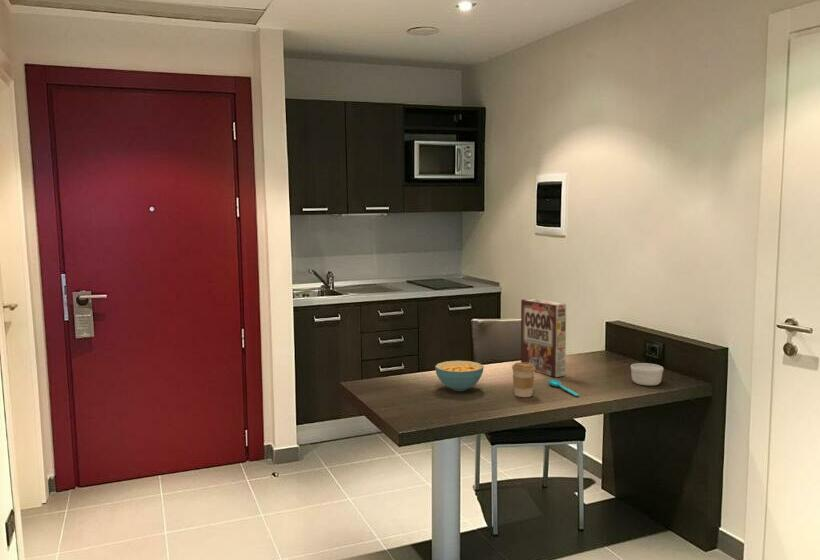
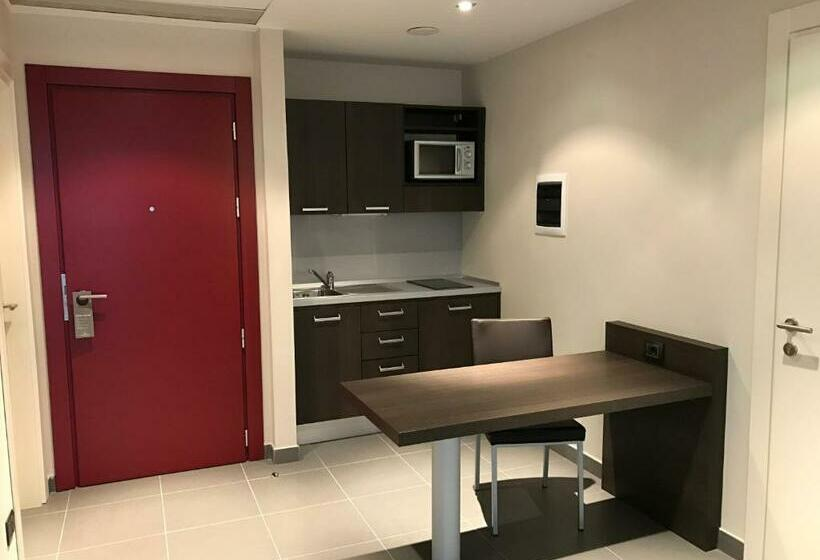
- spoon (563, 387)
- ramekin (646, 374)
- cereal bowl (459, 377)
- cereal box (542, 336)
- coffee cup (523, 378)
